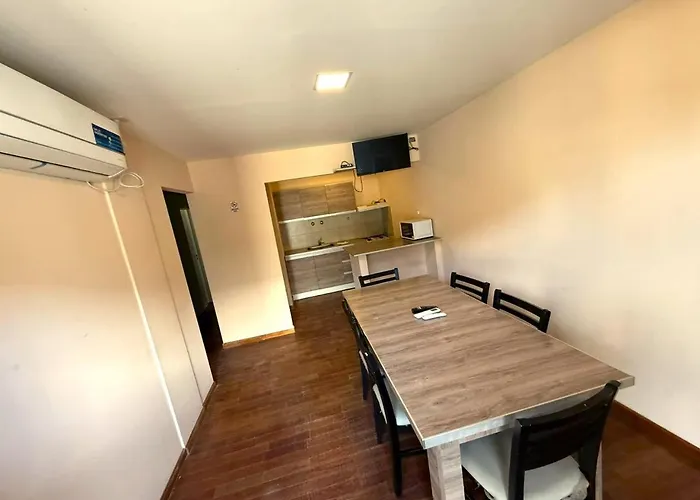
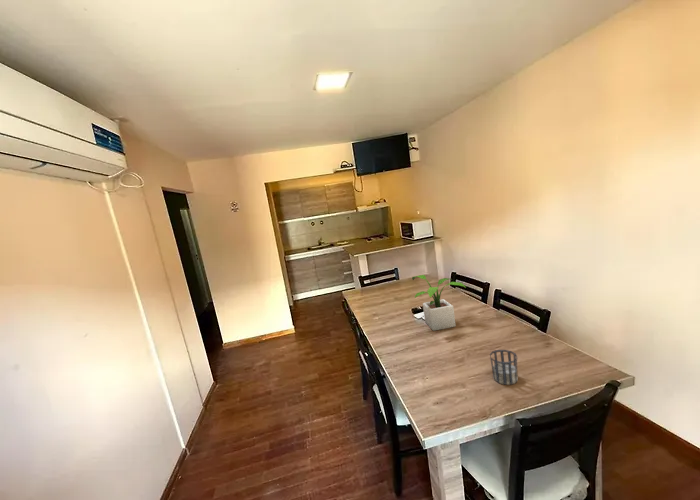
+ cup (504, 367)
+ potted plant (436, 300)
